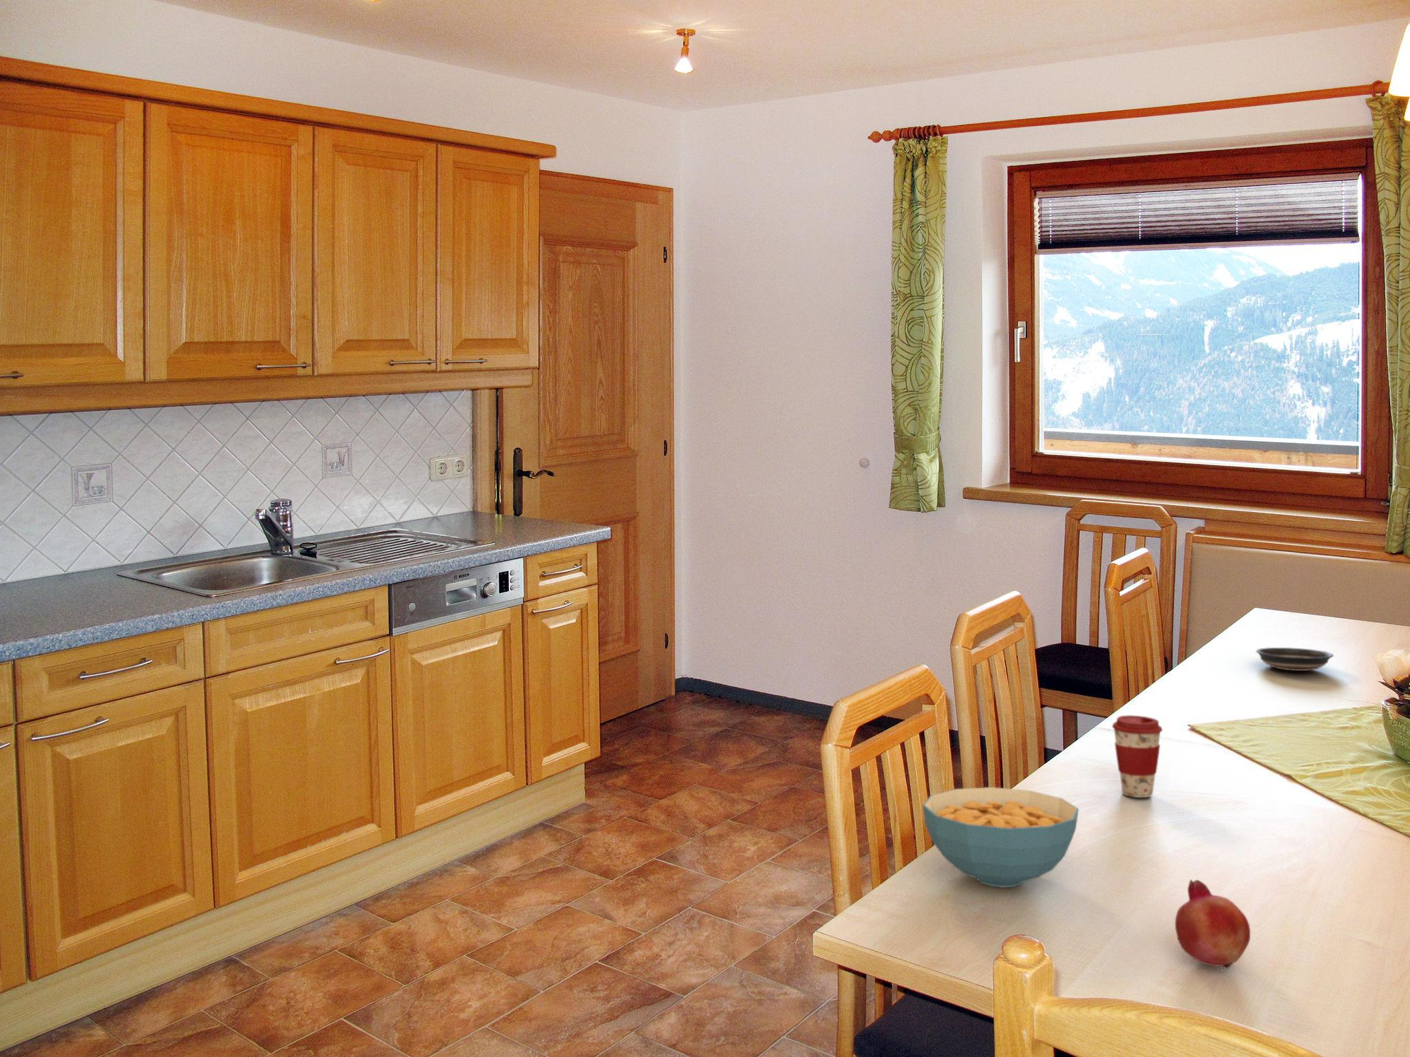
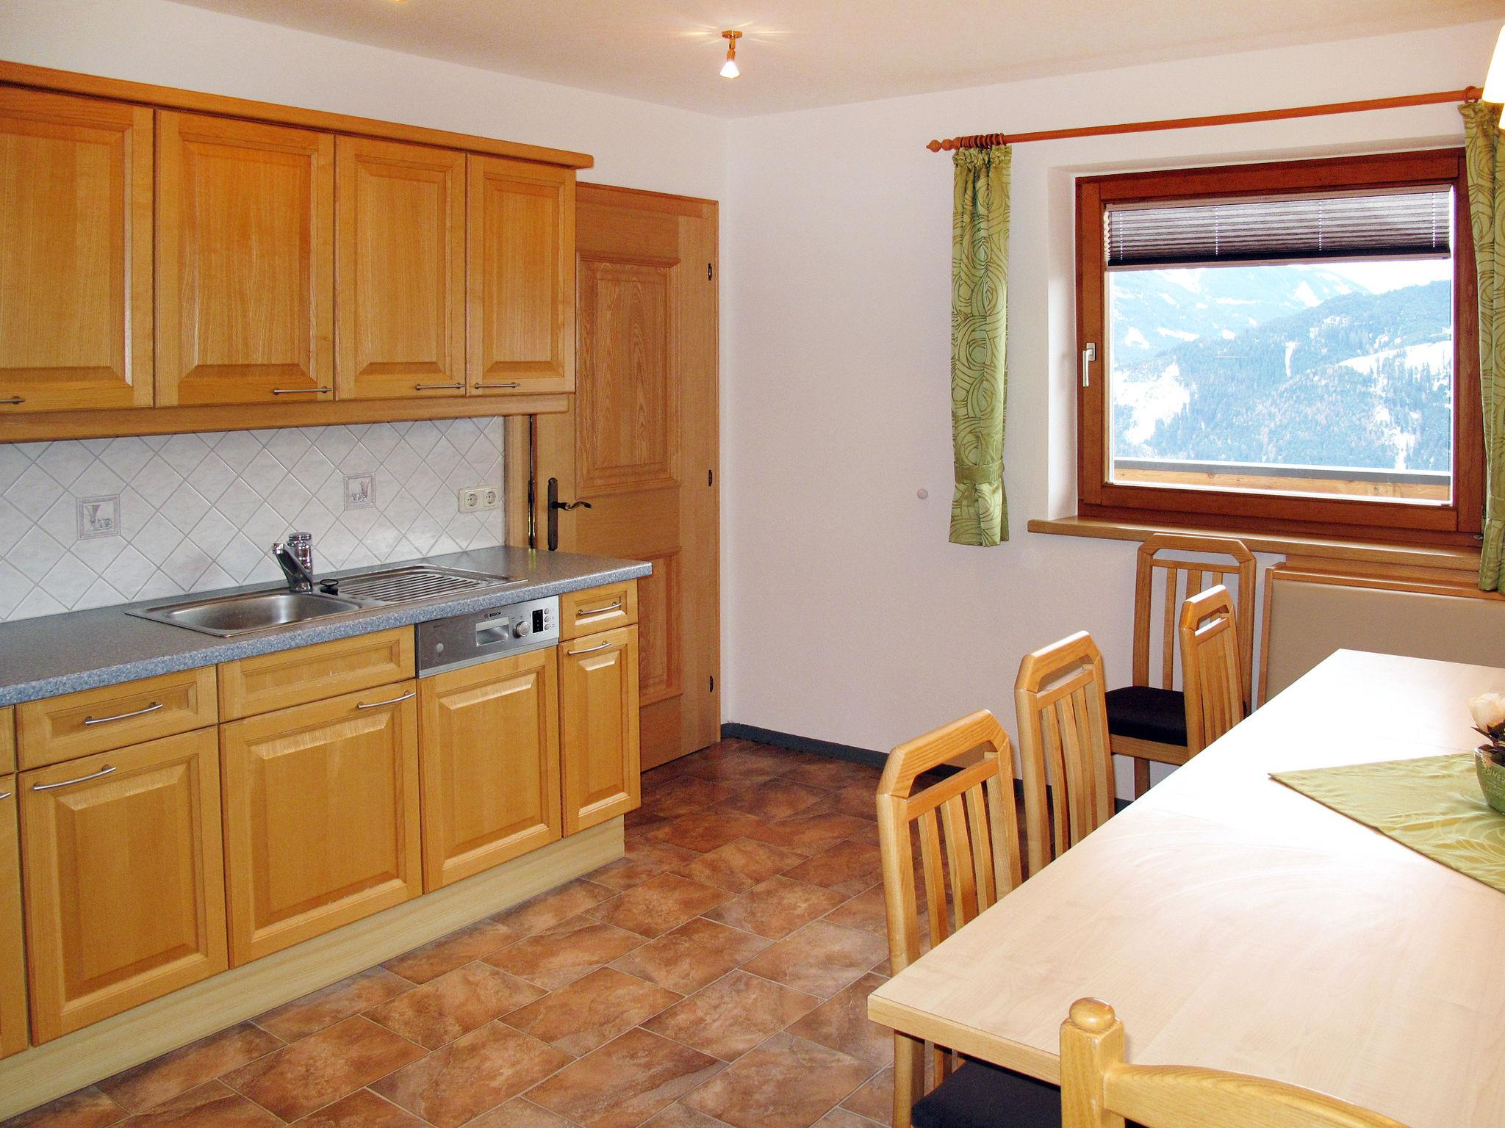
- saucer (1293, 661)
- cereal bowl (999, 843)
- coffee cup (1137, 756)
- fruit (1211, 924)
